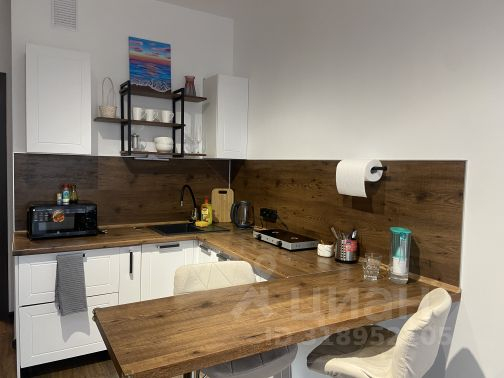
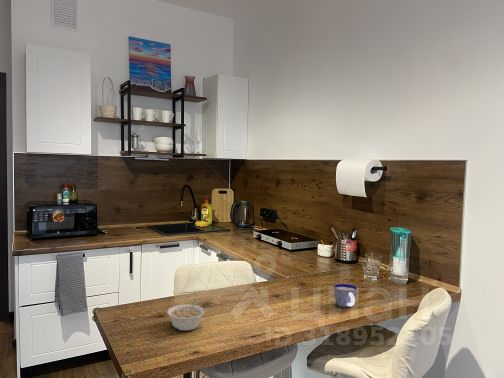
+ cup (346, 297)
+ legume (185, 316)
